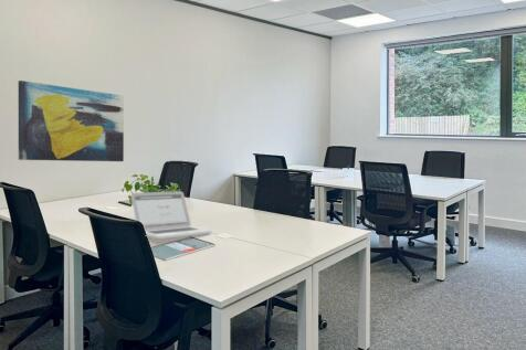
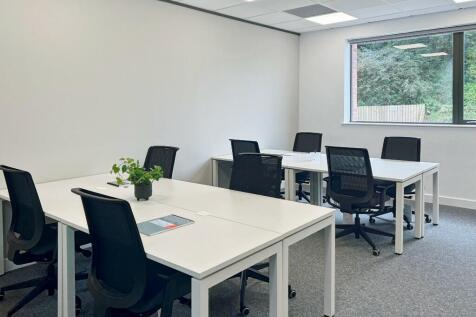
- wall art (75, 125)
- laptop (171, 213)
